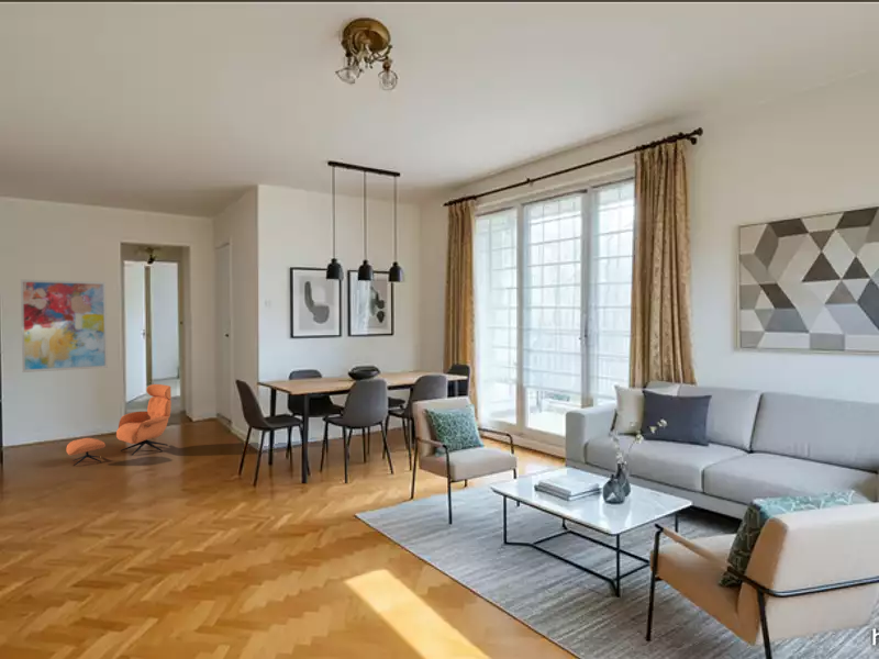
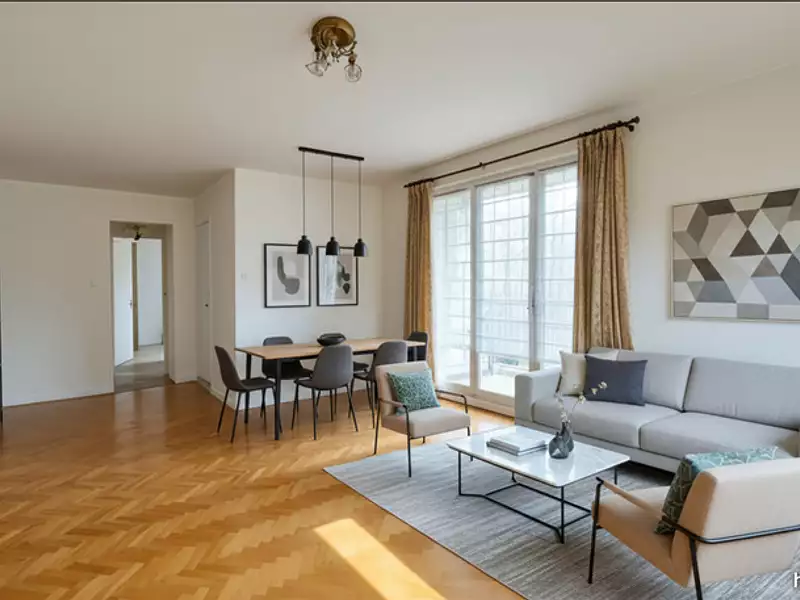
- wall art (65, 325)
- footstool (120, 422)
